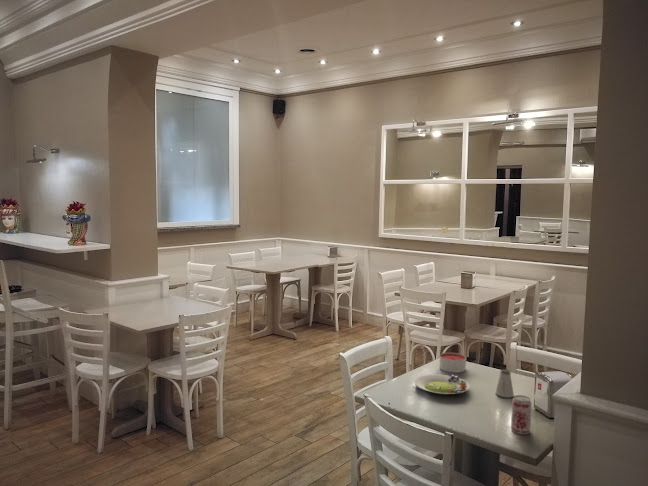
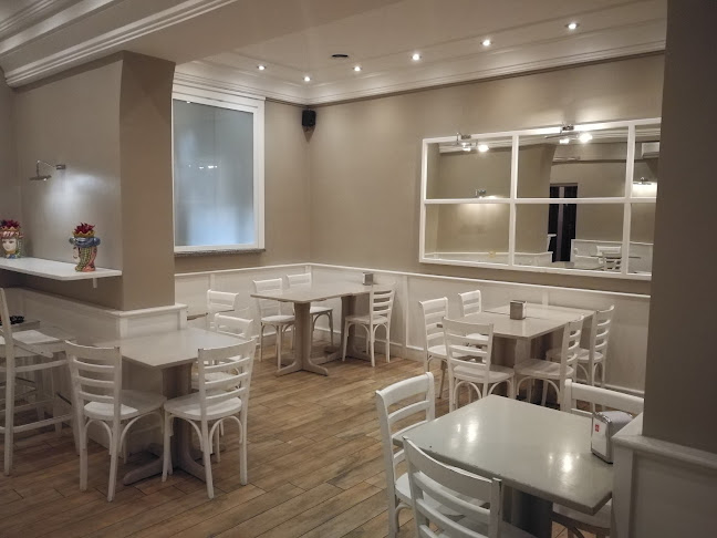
- salad plate (441, 385)
- beverage can (521, 414)
- saltshaker (505, 382)
- candle (452, 361)
